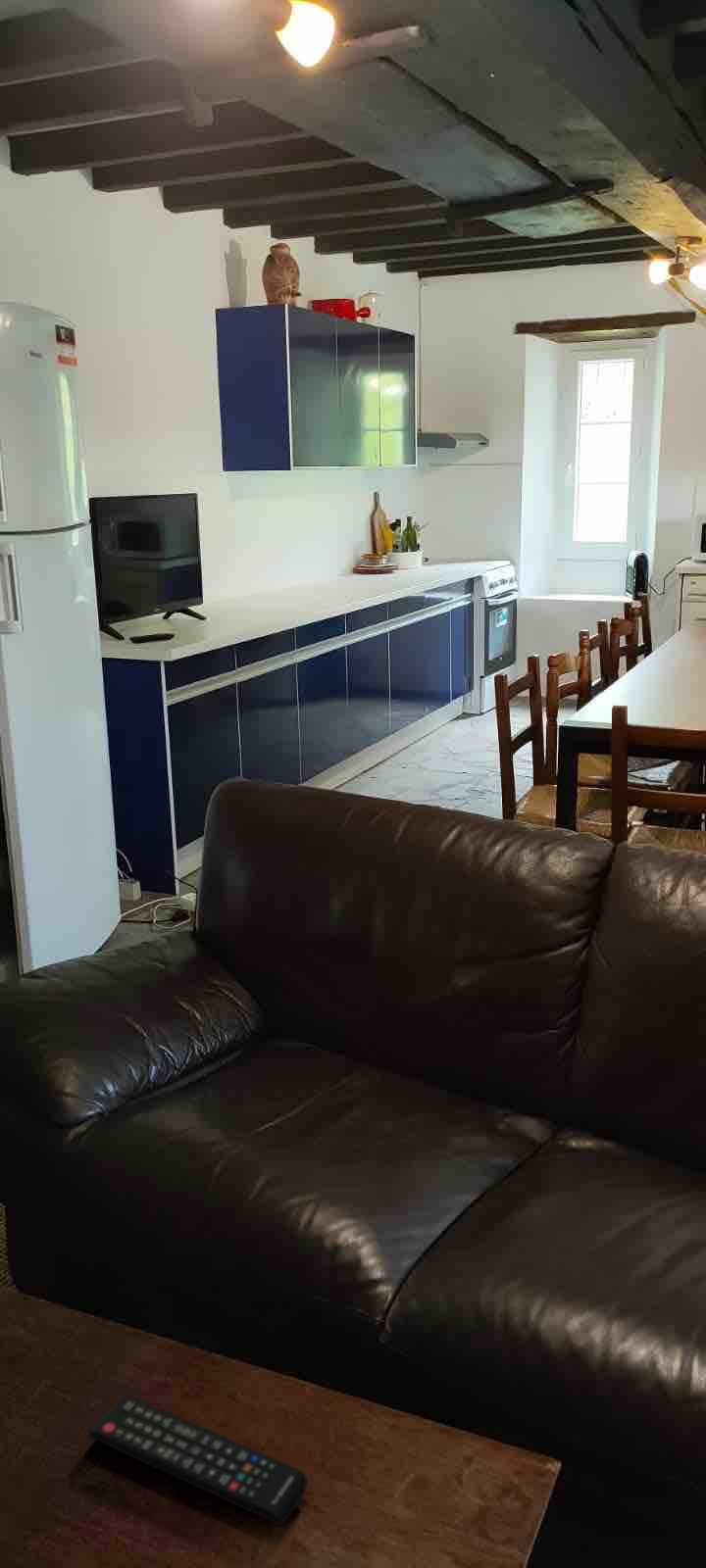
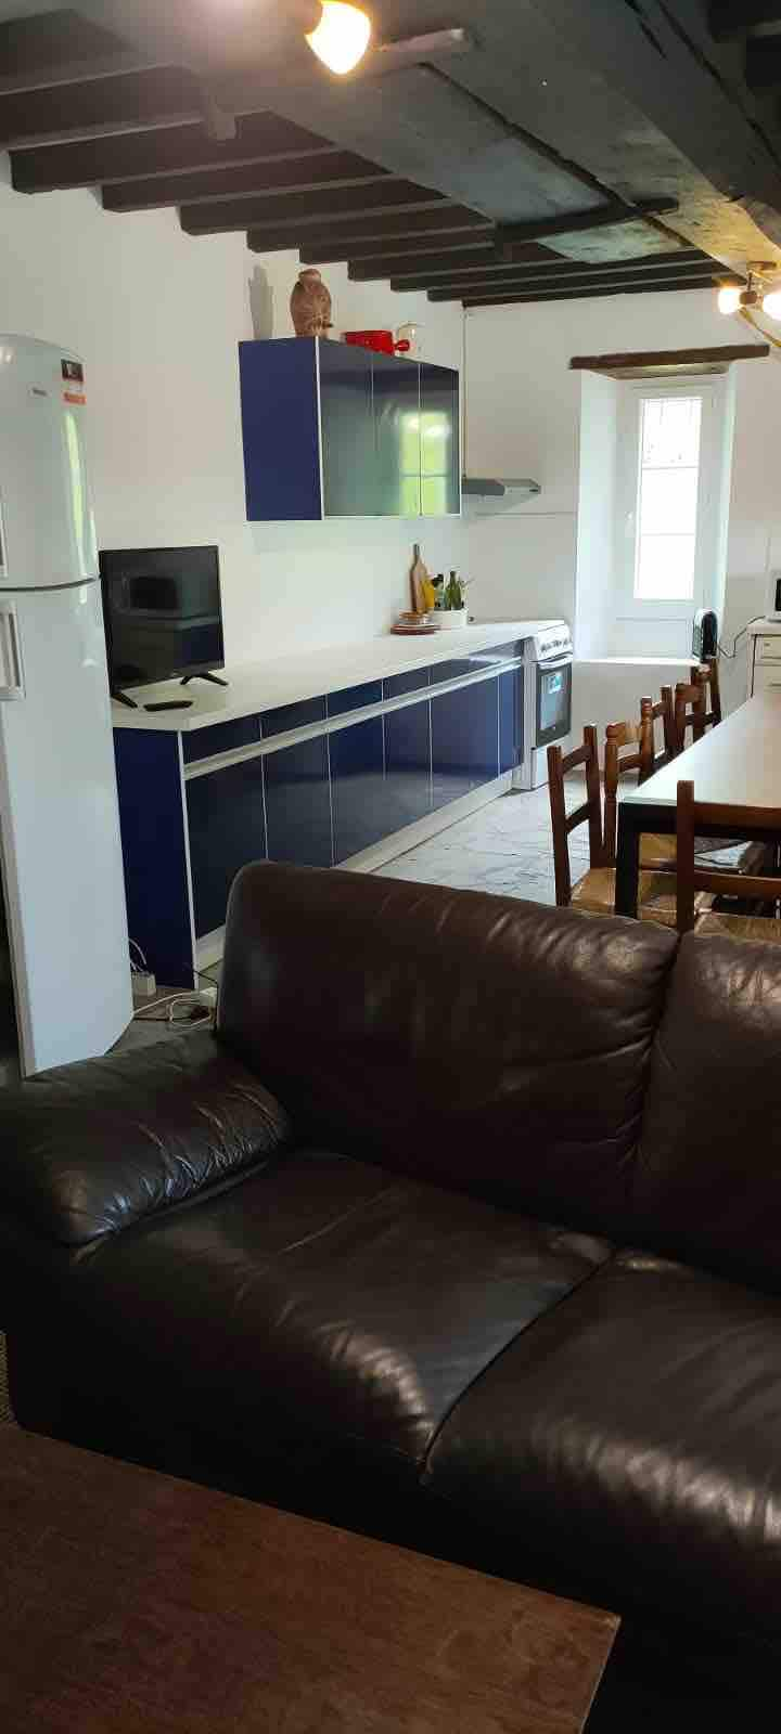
- remote control (194, 1458)
